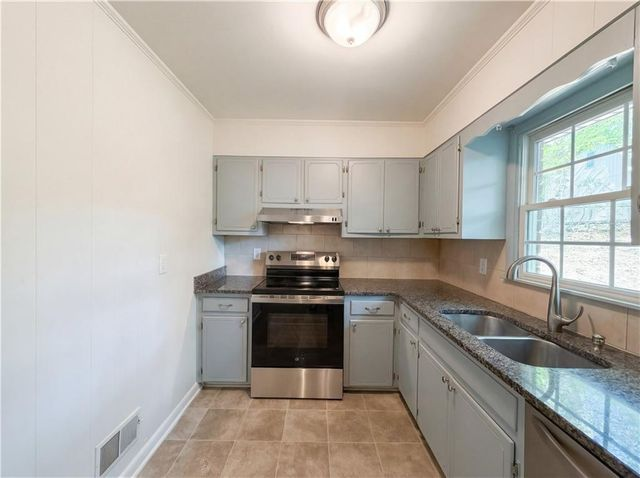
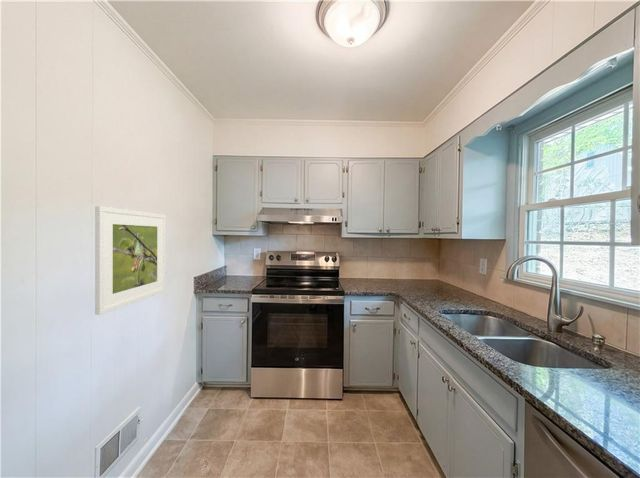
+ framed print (136, 256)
